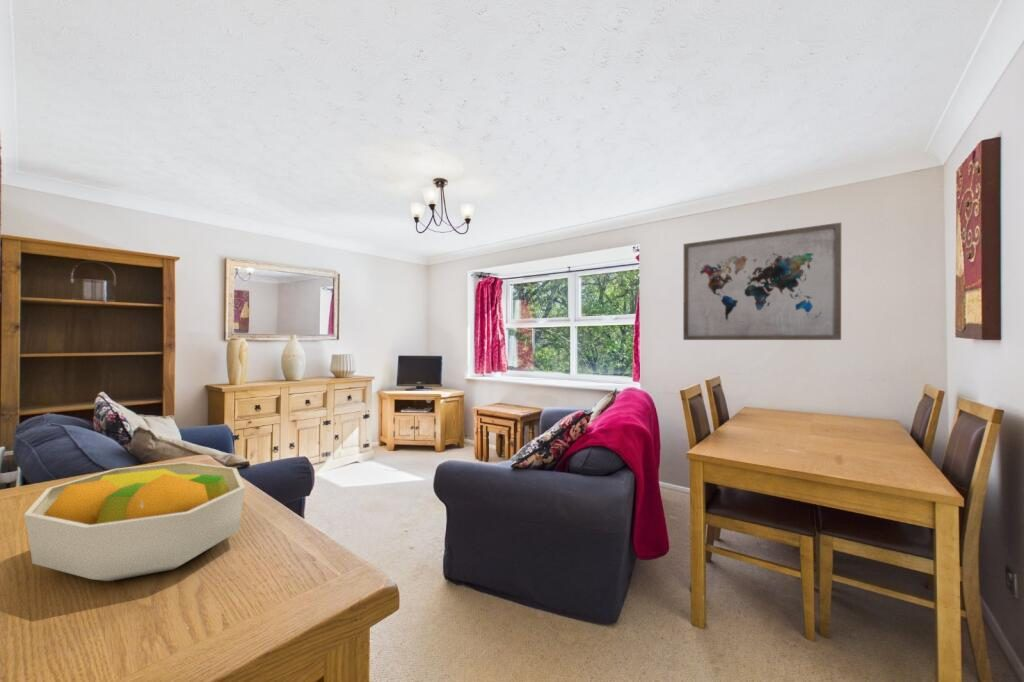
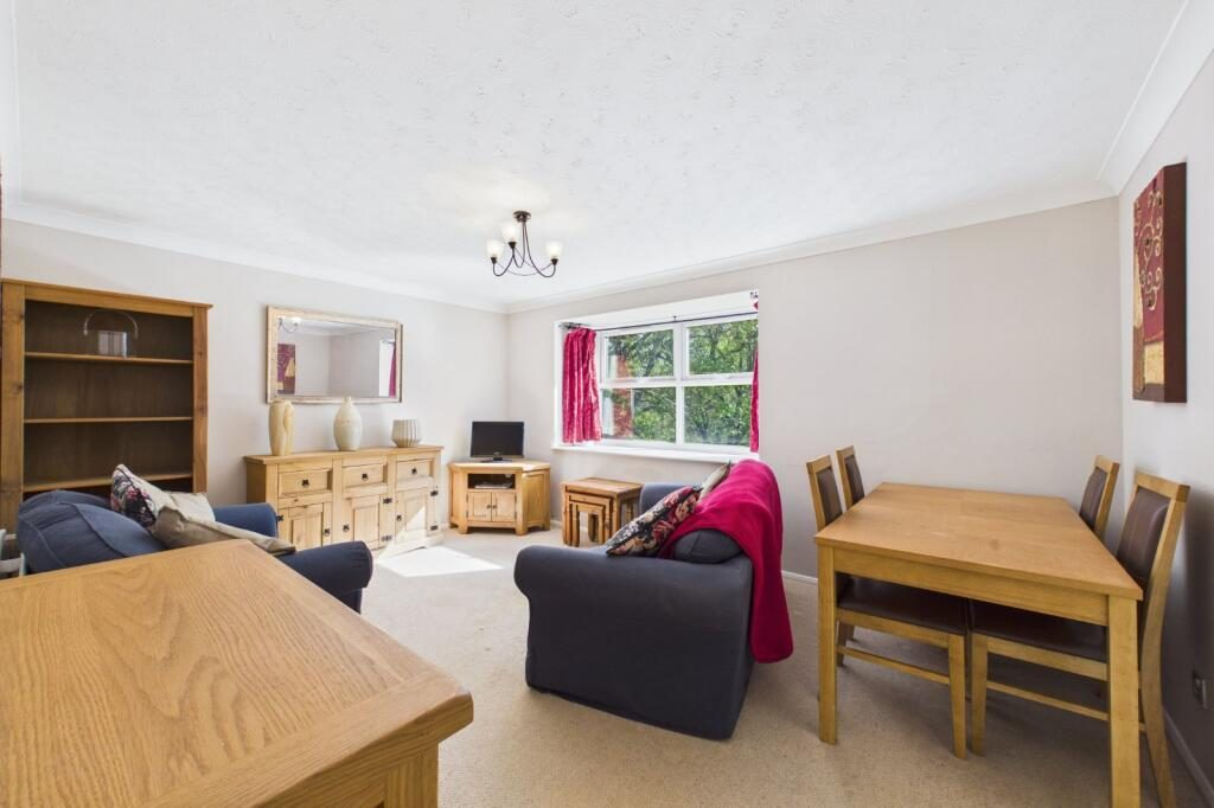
- wall art (754, 287)
- fruit bowl (146, 503)
